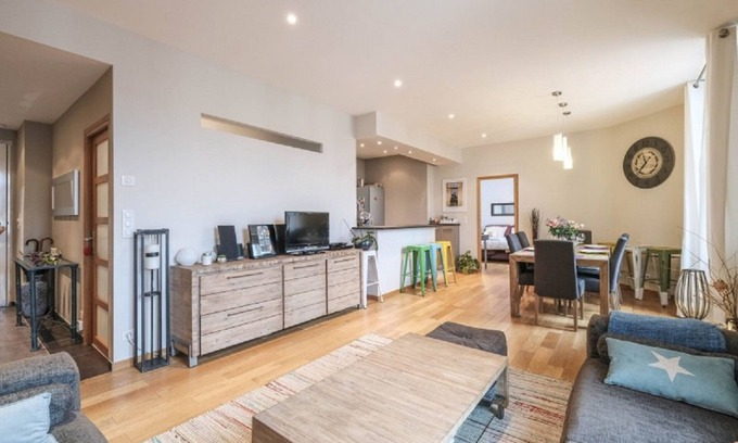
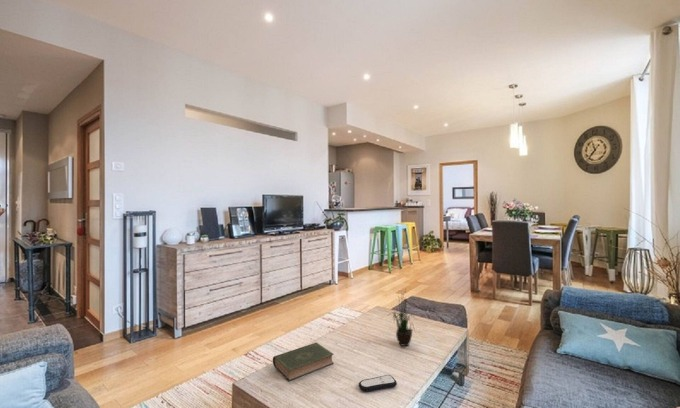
+ remote control (377, 383)
+ potted plant (402, 313)
+ book (303, 359)
